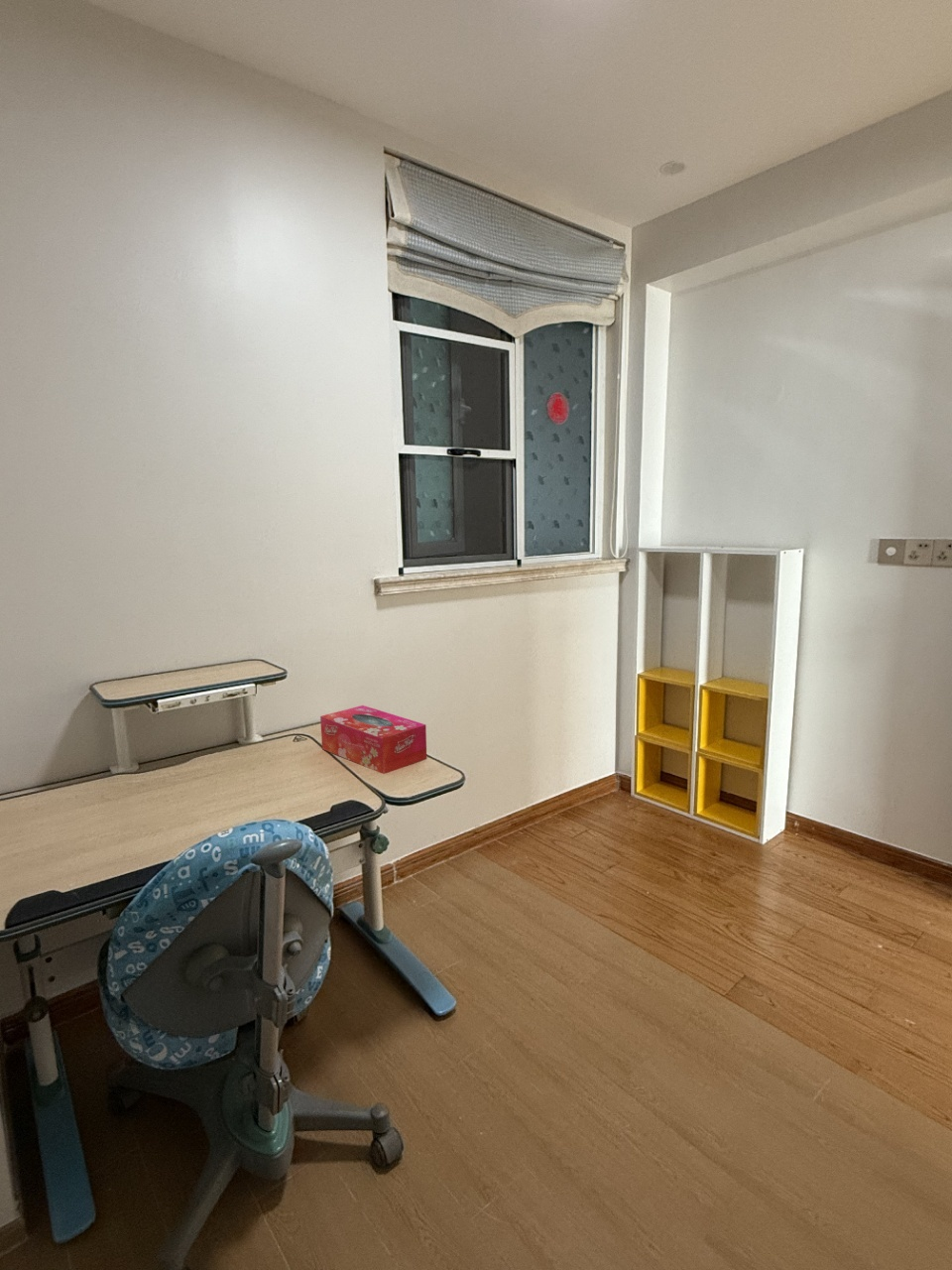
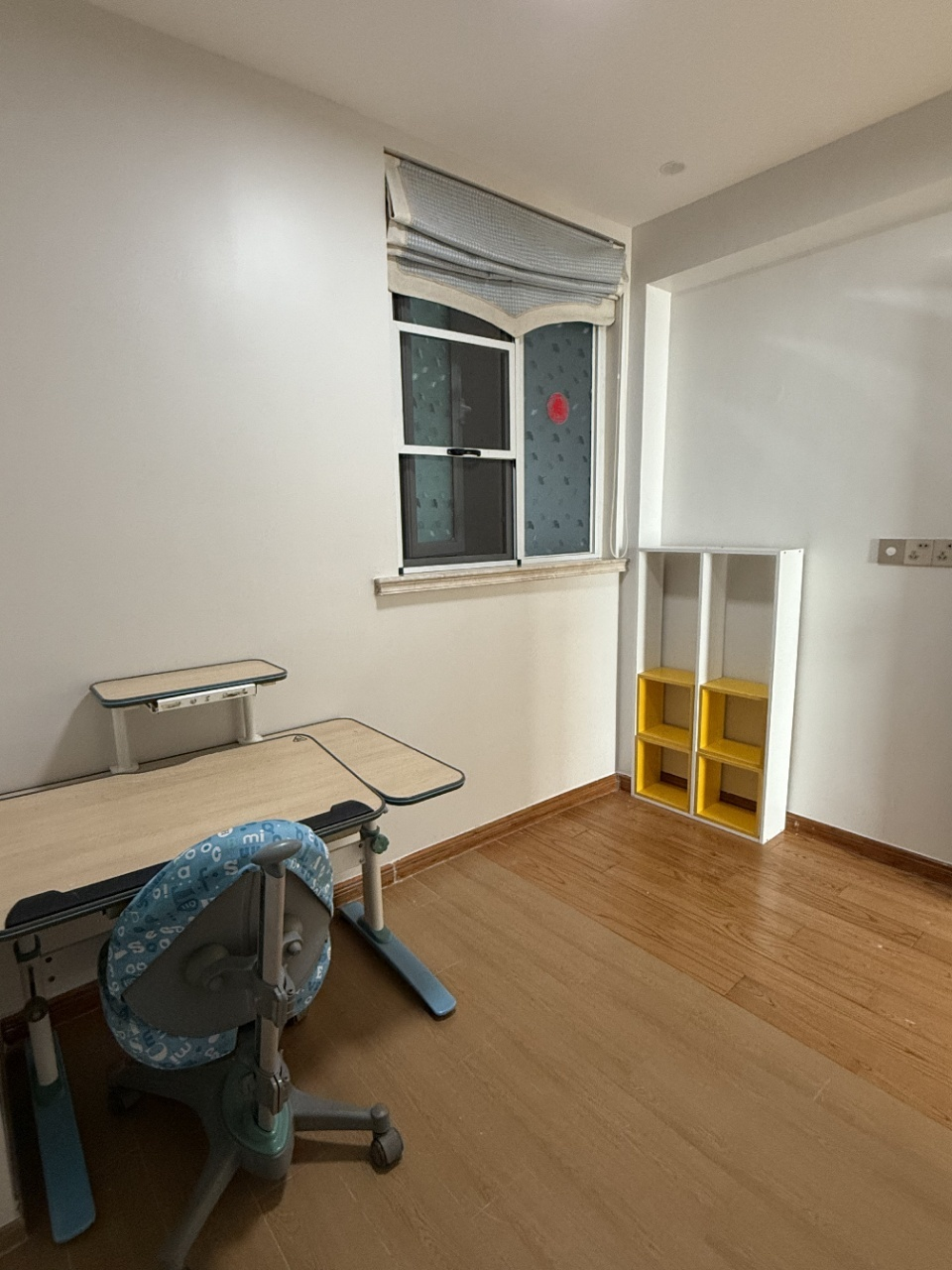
- tissue box (372, 736)
